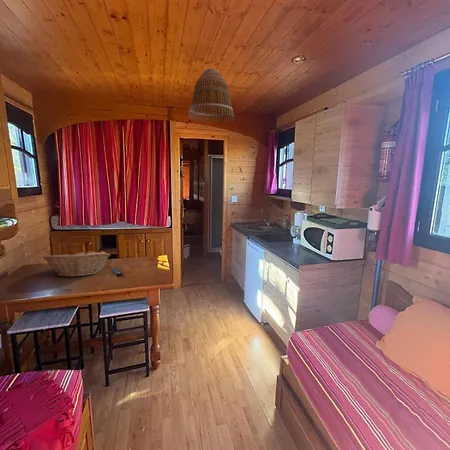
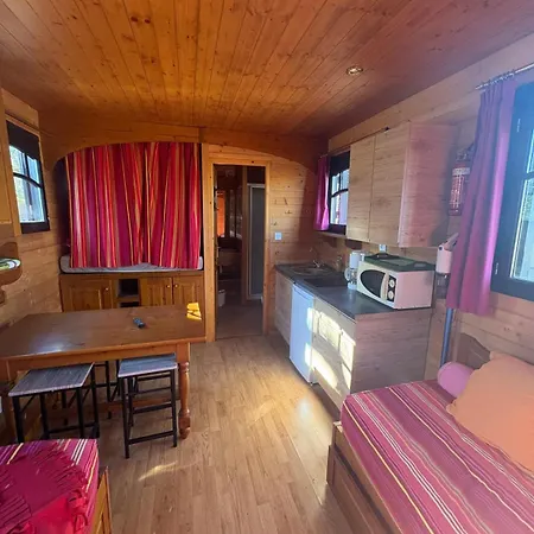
- fruit basket (78, 260)
- lamp shade (210, 95)
